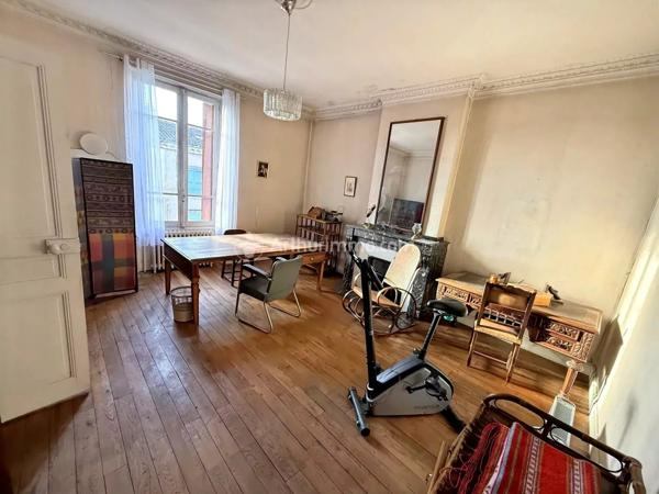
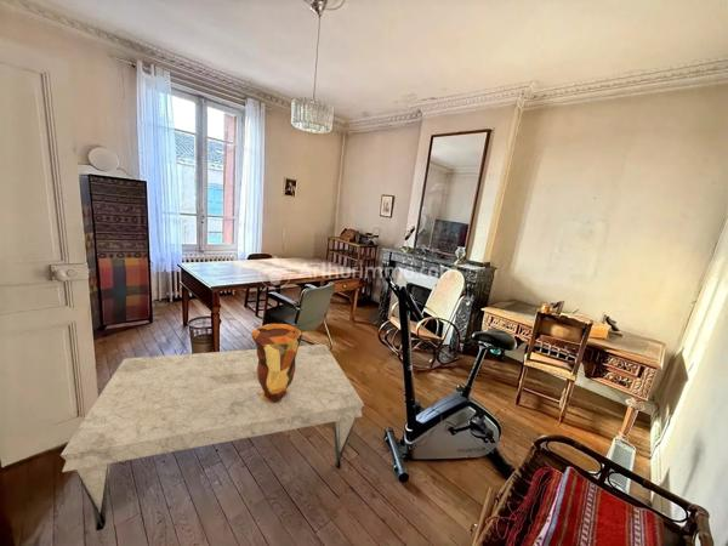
+ decorative vase (275, 363)
+ coffee table (237, 413)
